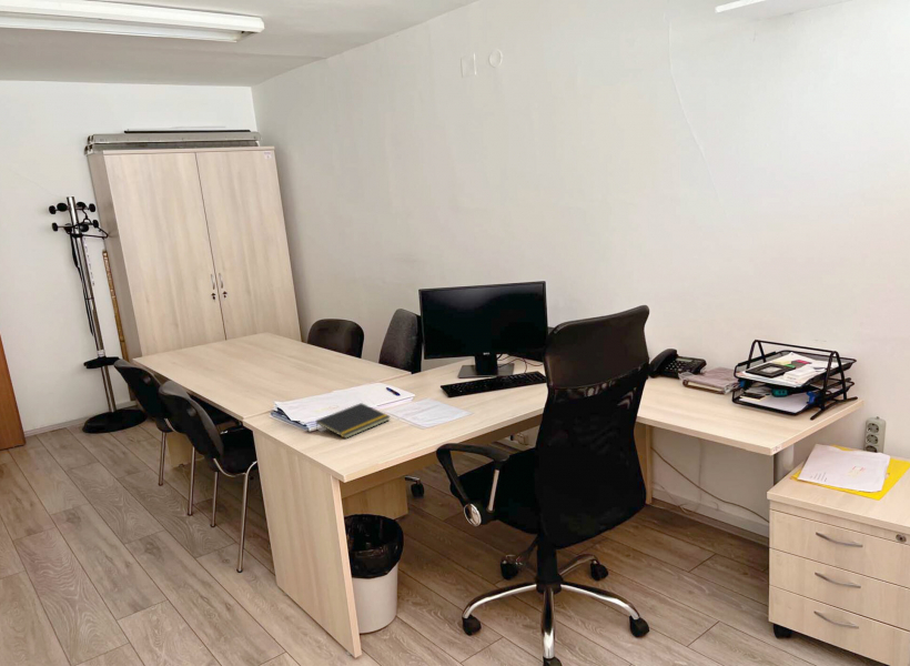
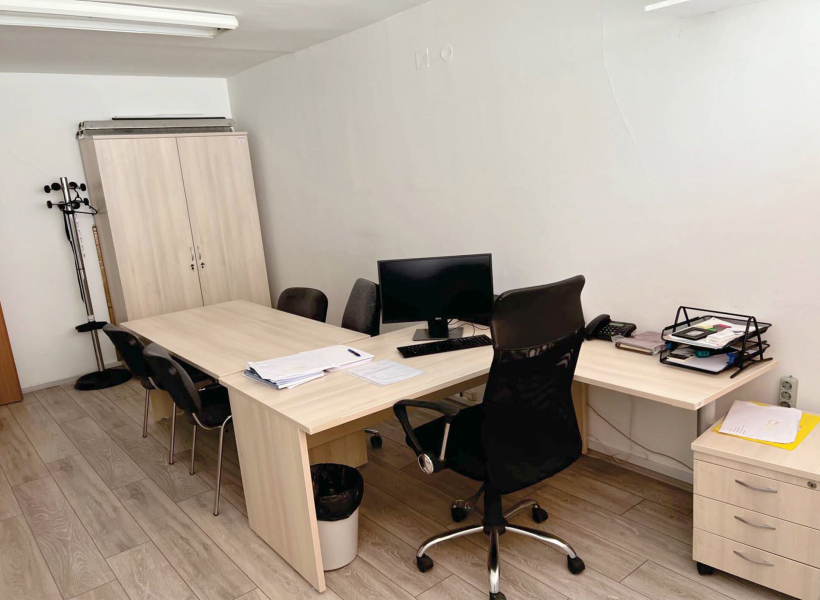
- notepad (353, 420)
